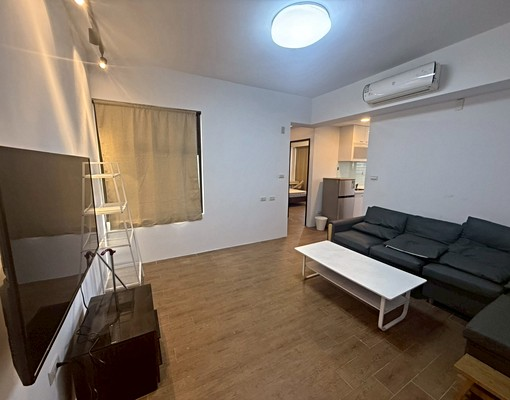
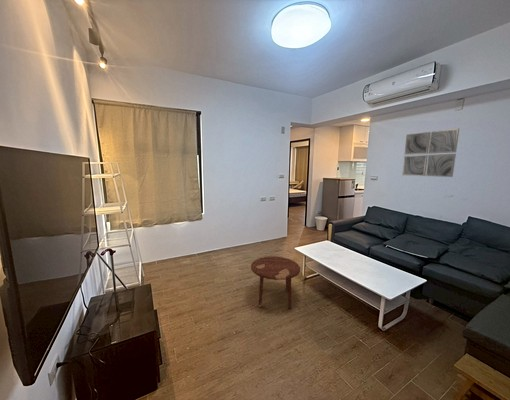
+ wall art (428, 153)
+ side table (274, 279)
